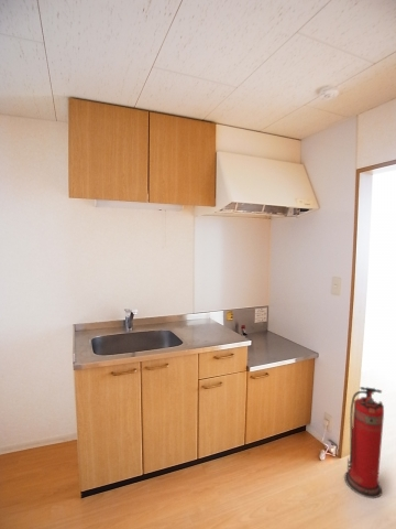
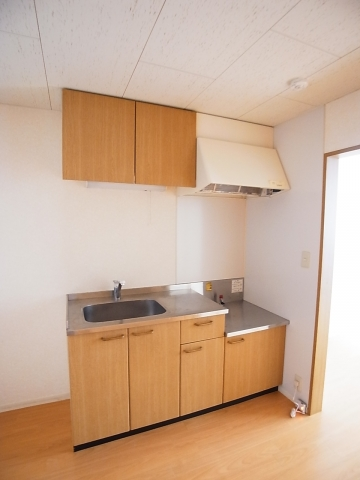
- fire extinguisher (365, 436)
